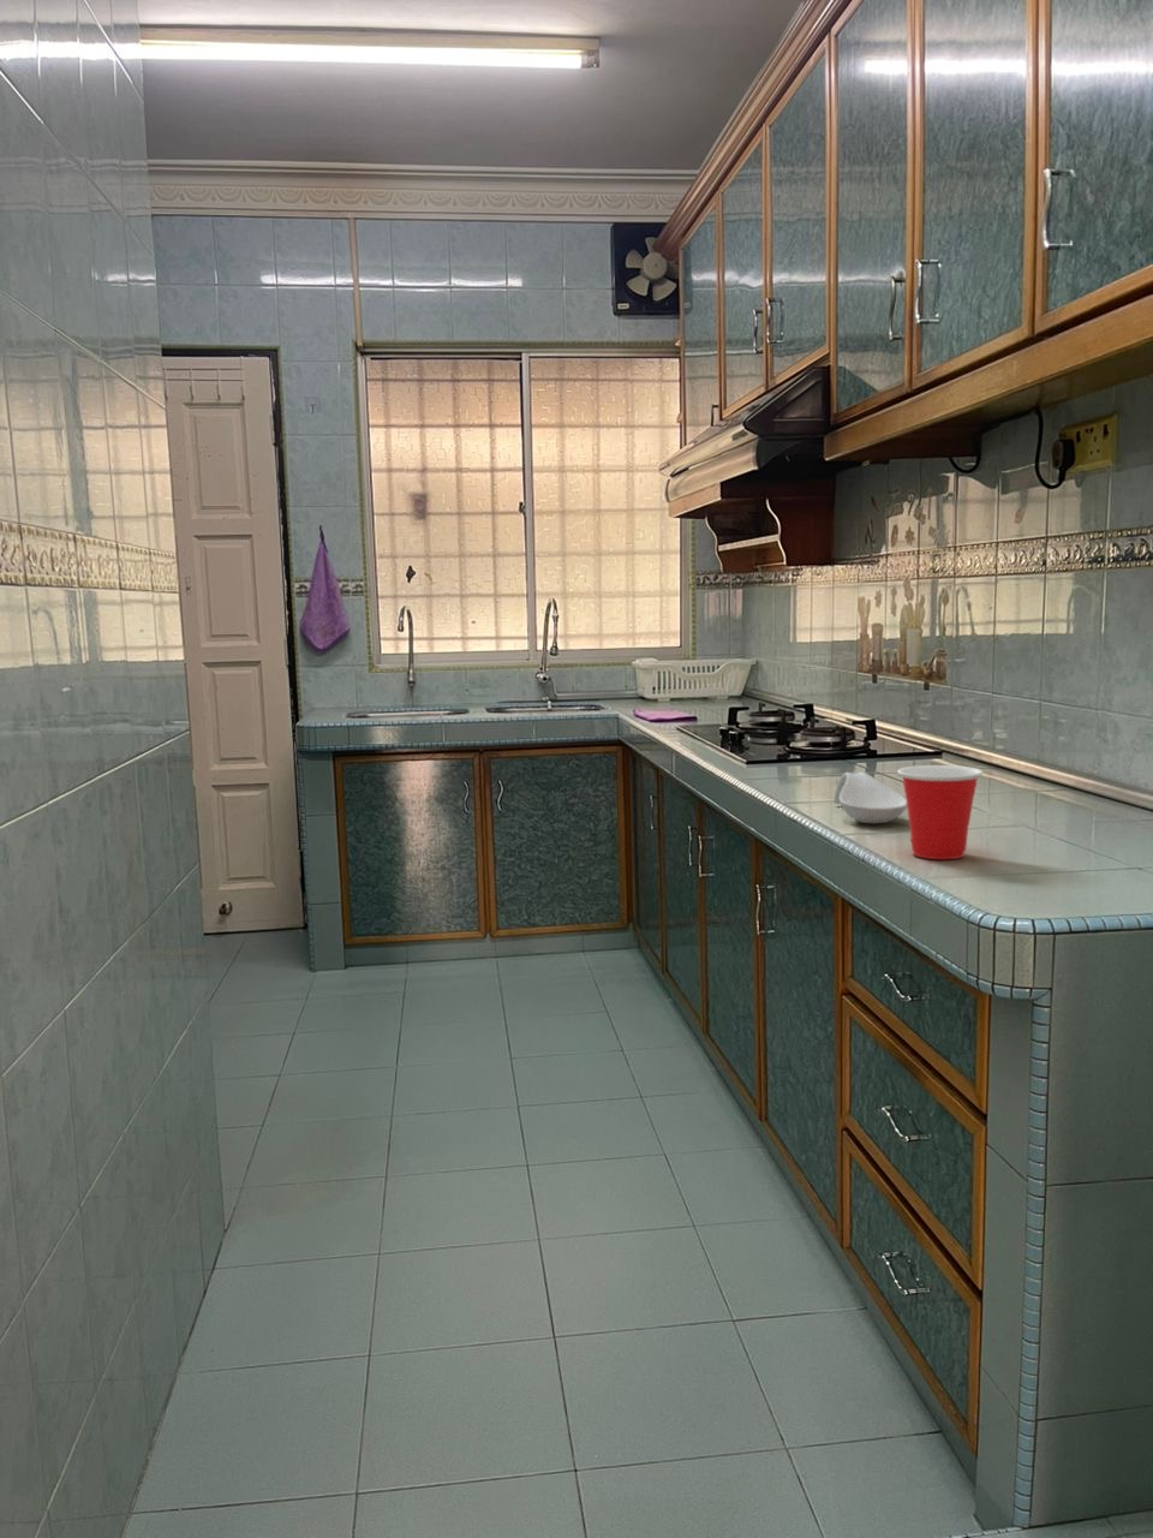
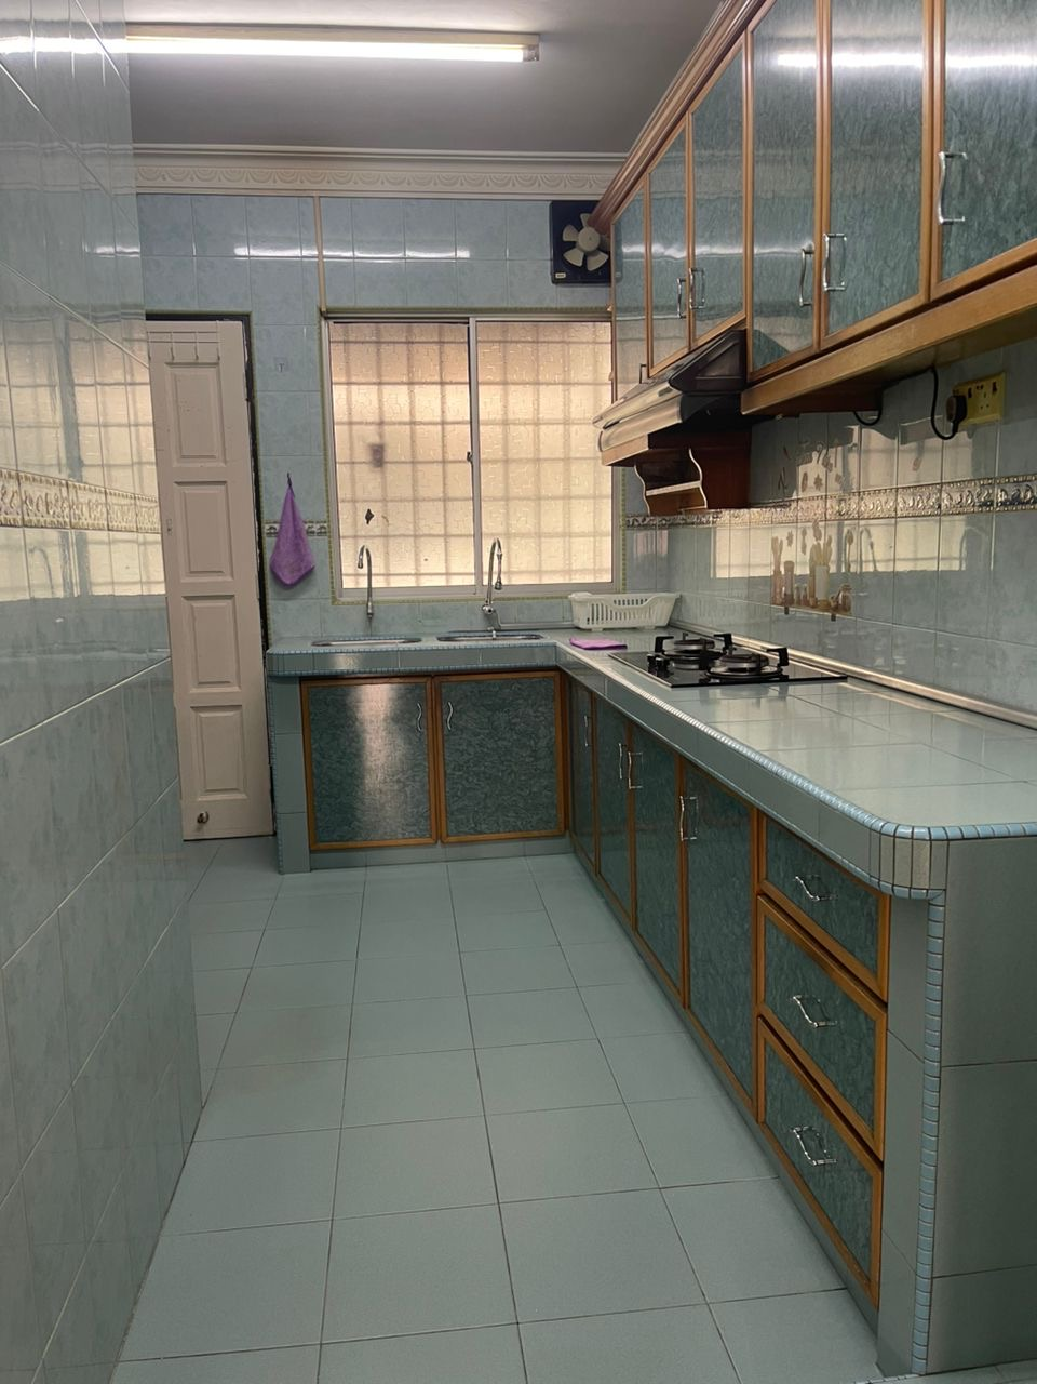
- cup (937, 813)
- spoon rest (862, 796)
